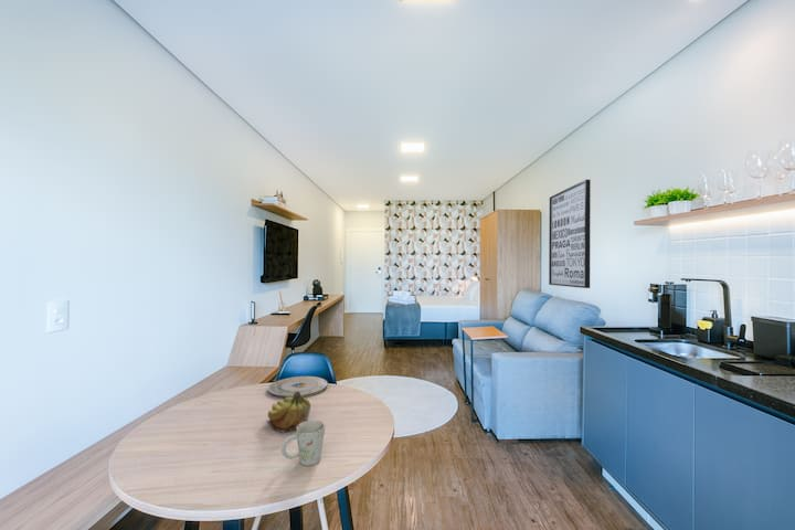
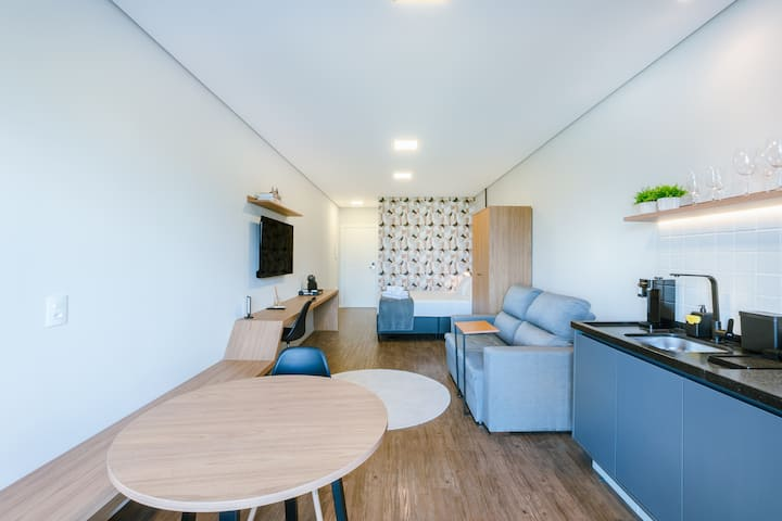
- wall art (566, 237)
- mug (303, 445)
- fruit (287, 404)
- plate (298, 386)
